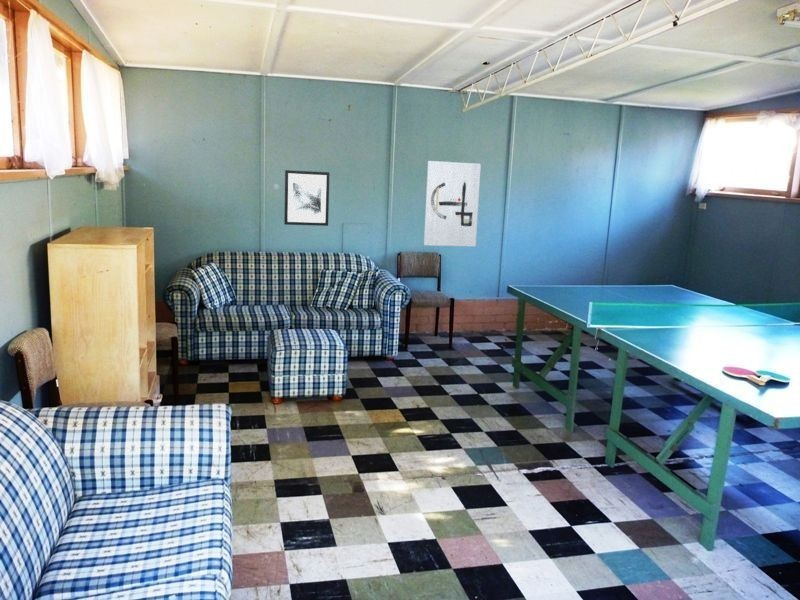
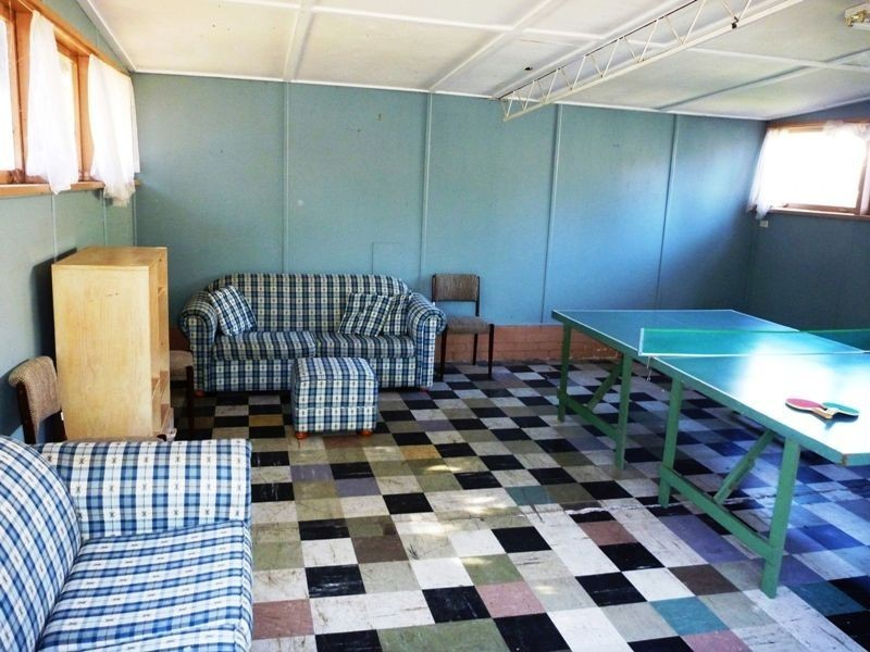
- wall art (452, 204)
- wall art (306, 198)
